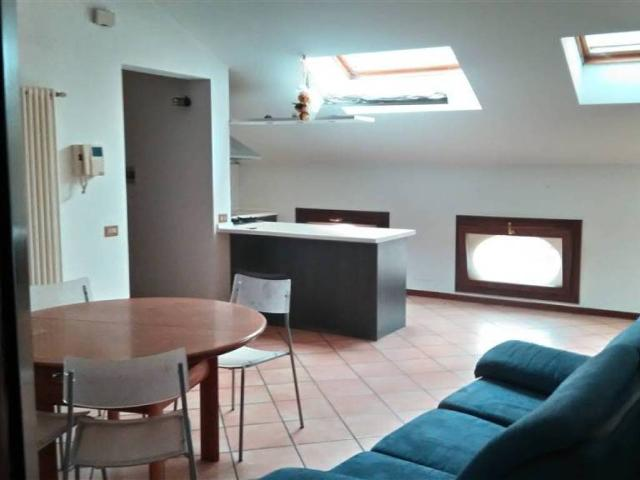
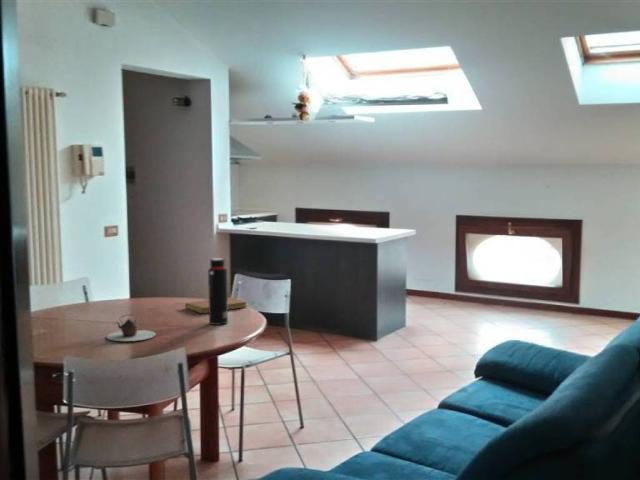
+ teapot (131, 324)
+ notebook (208, 304)
+ water bottle (216, 291)
